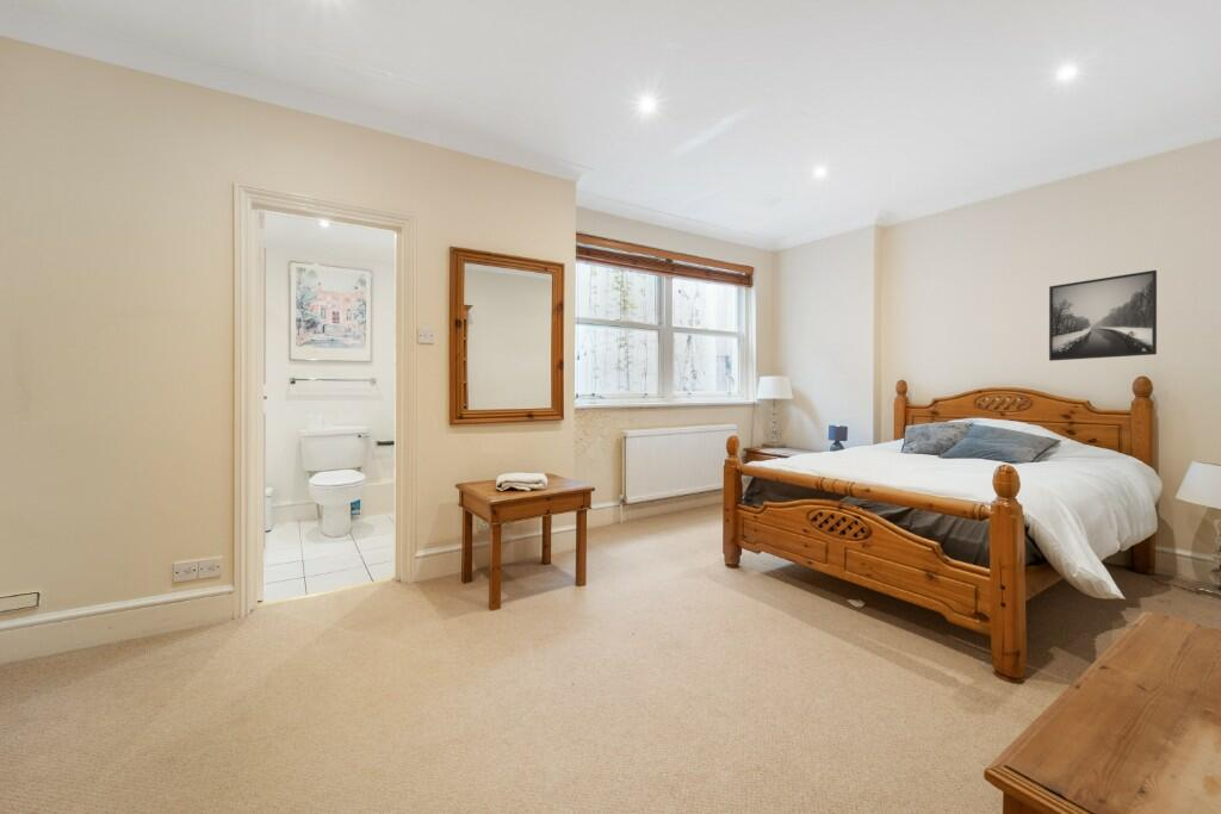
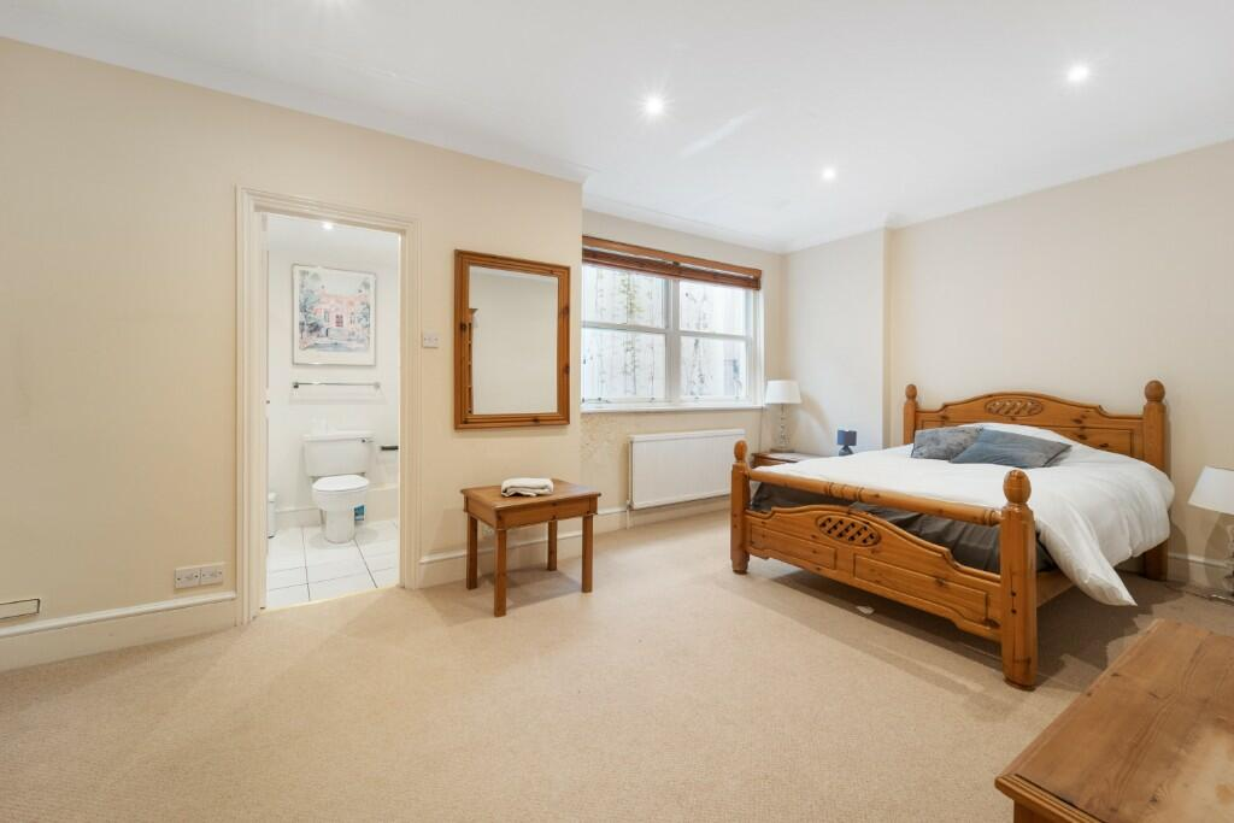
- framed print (1099, 318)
